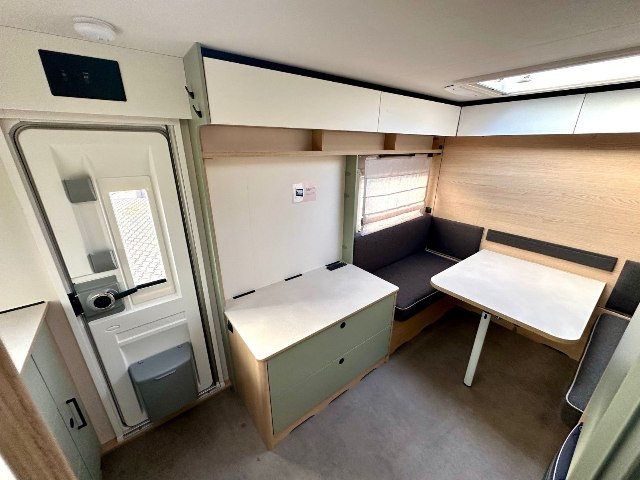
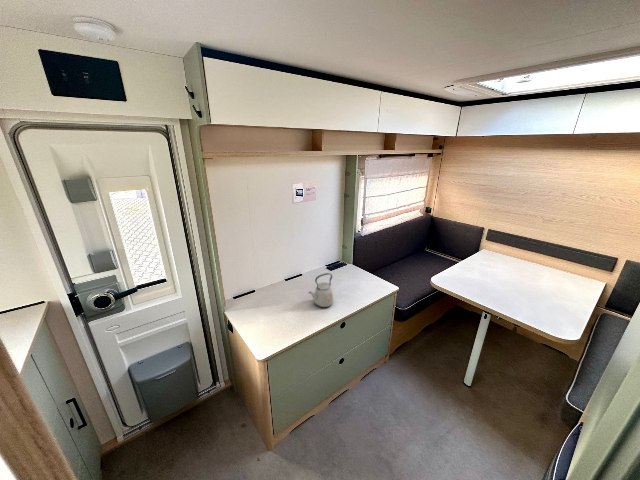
+ kettle (320, 290)
